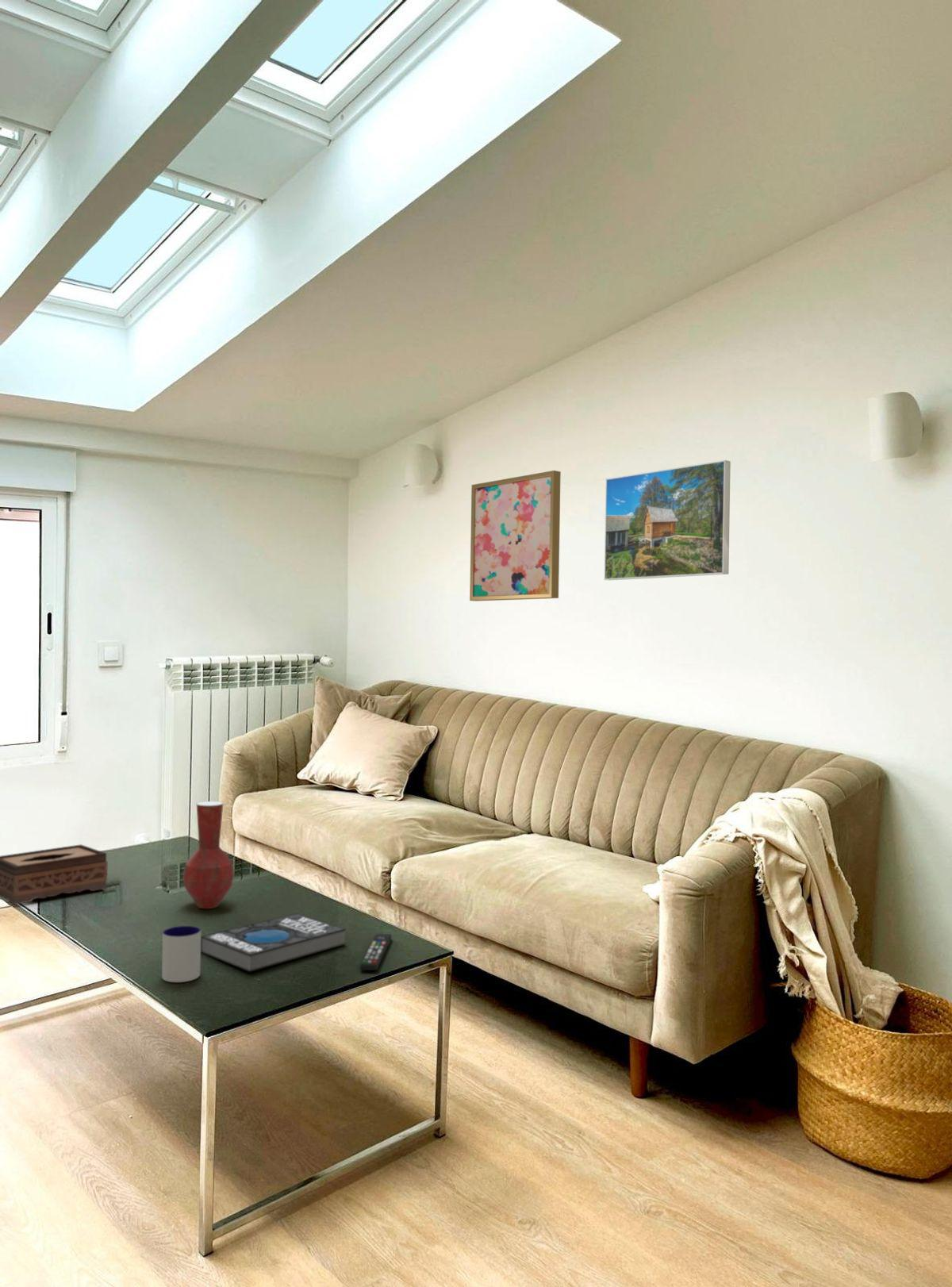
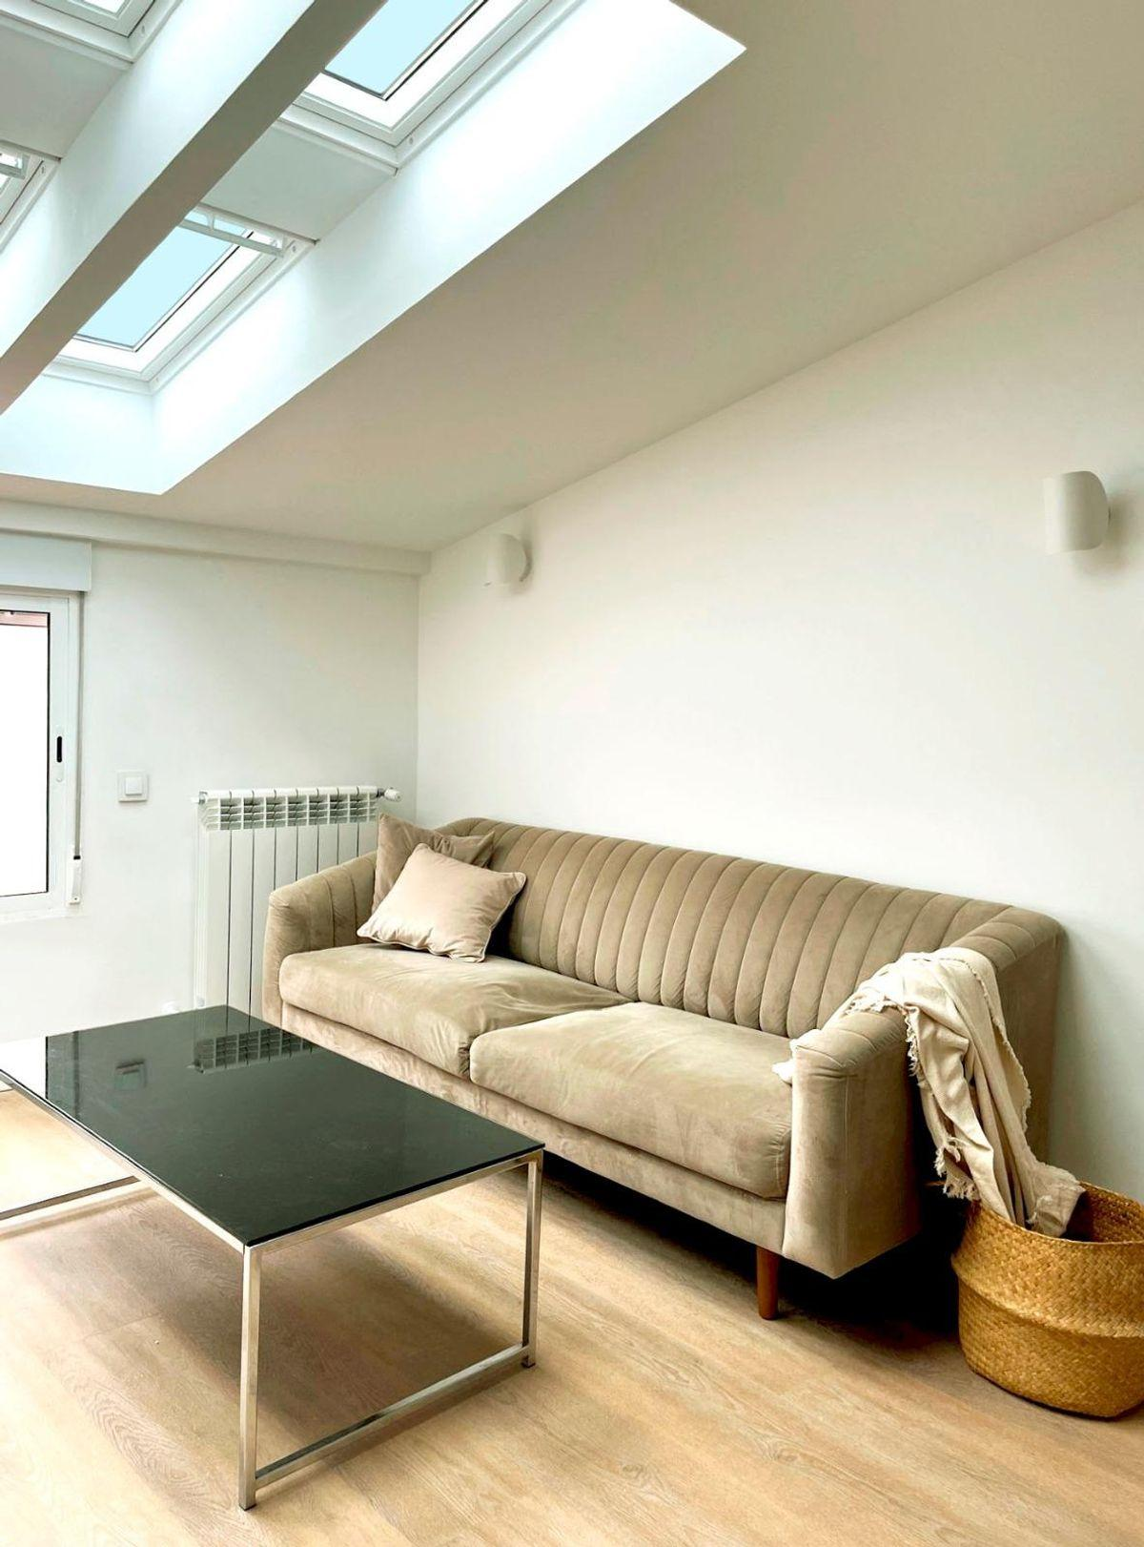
- tissue box (49, 873)
- vase (209, 855)
- mug (178, 951)
- book (274, 939)
- wall art (512, 539)
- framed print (663, 524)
- remote control (376, 951)
